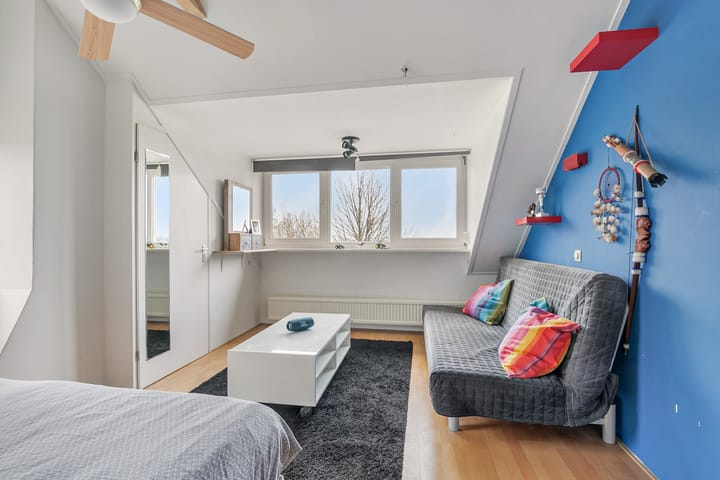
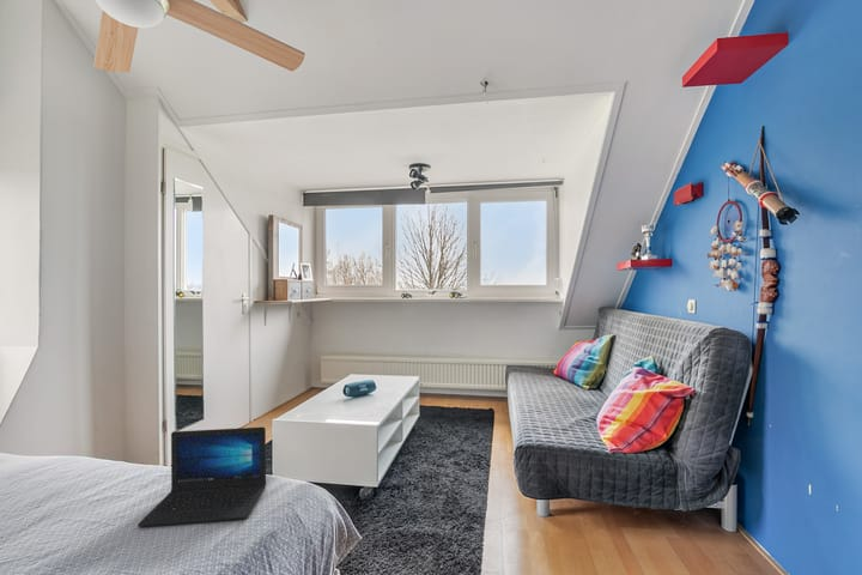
+ laptop (207, 472)
